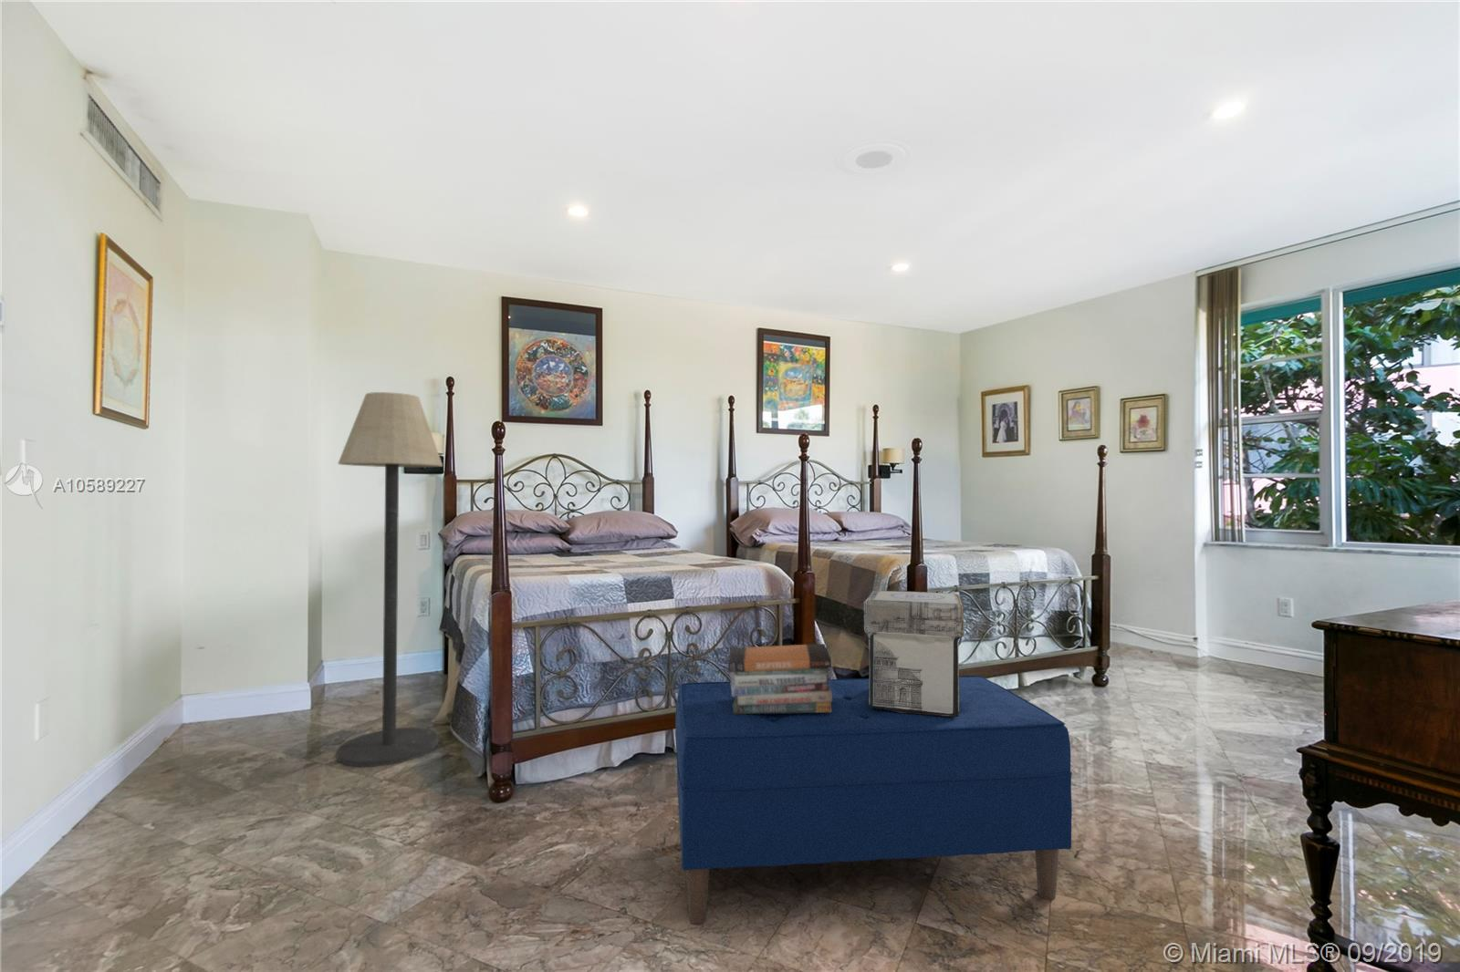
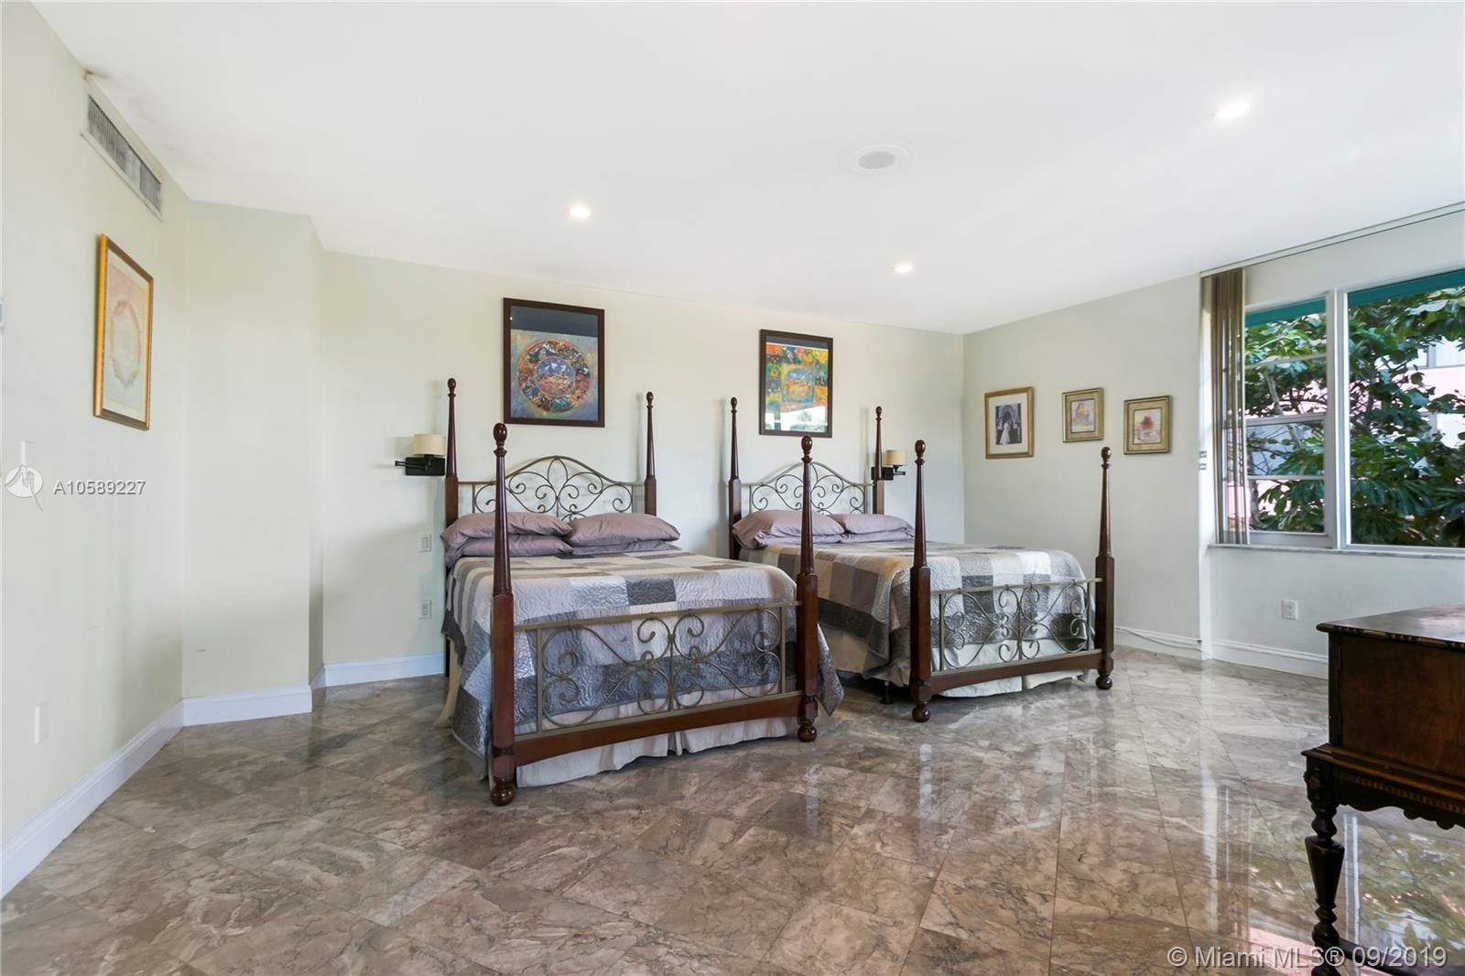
- book stack (780, 680)
- decorative box (913, 648)
- bench (855, 784)
- floor lamp (391, 571)
